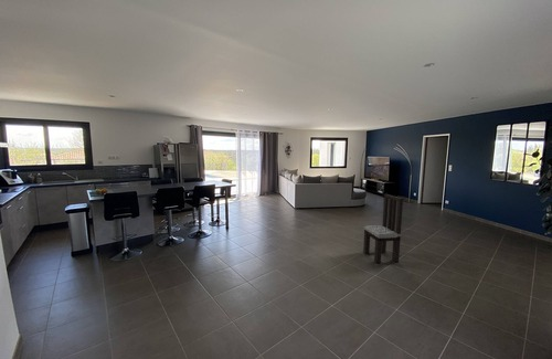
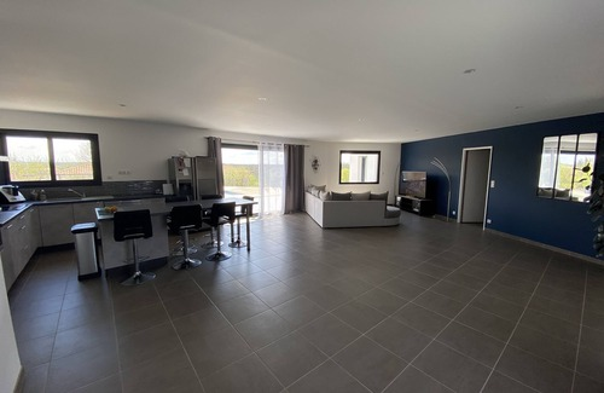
- dining chair (382, 226)
